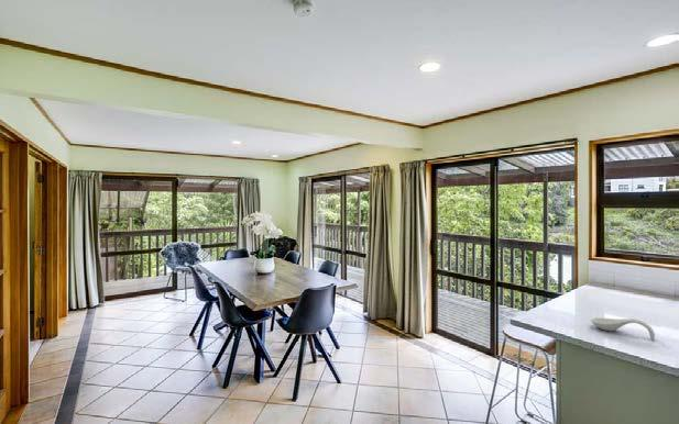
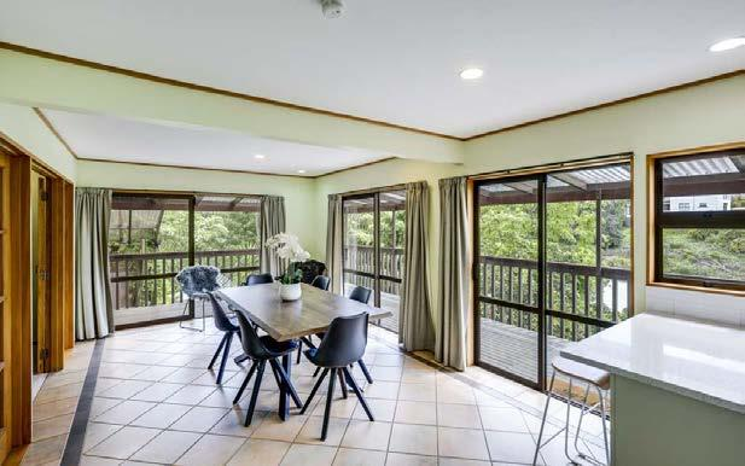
- spoon rest (621, 324)
